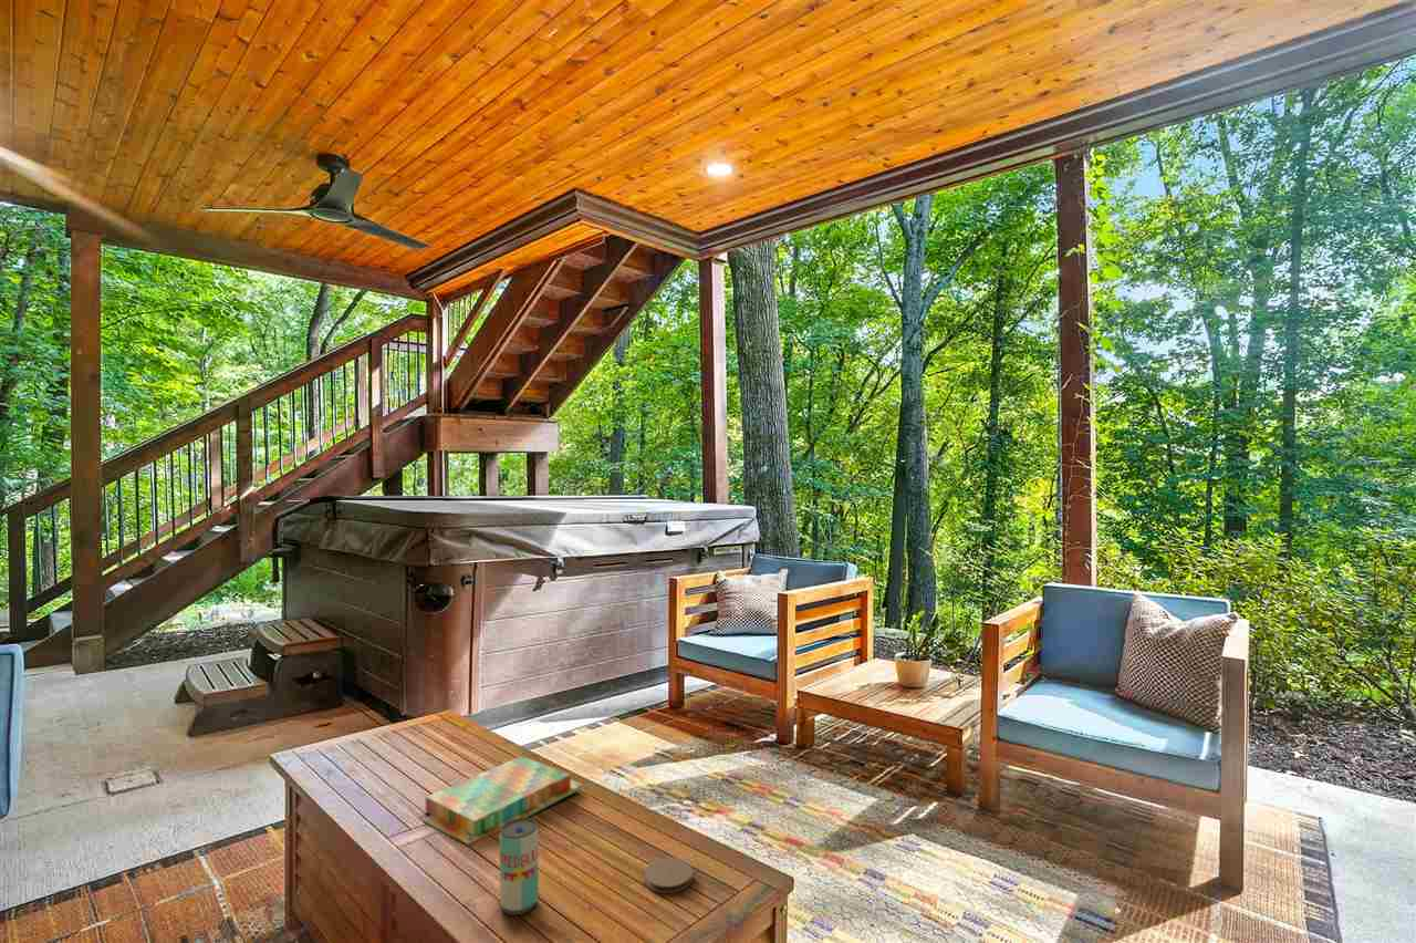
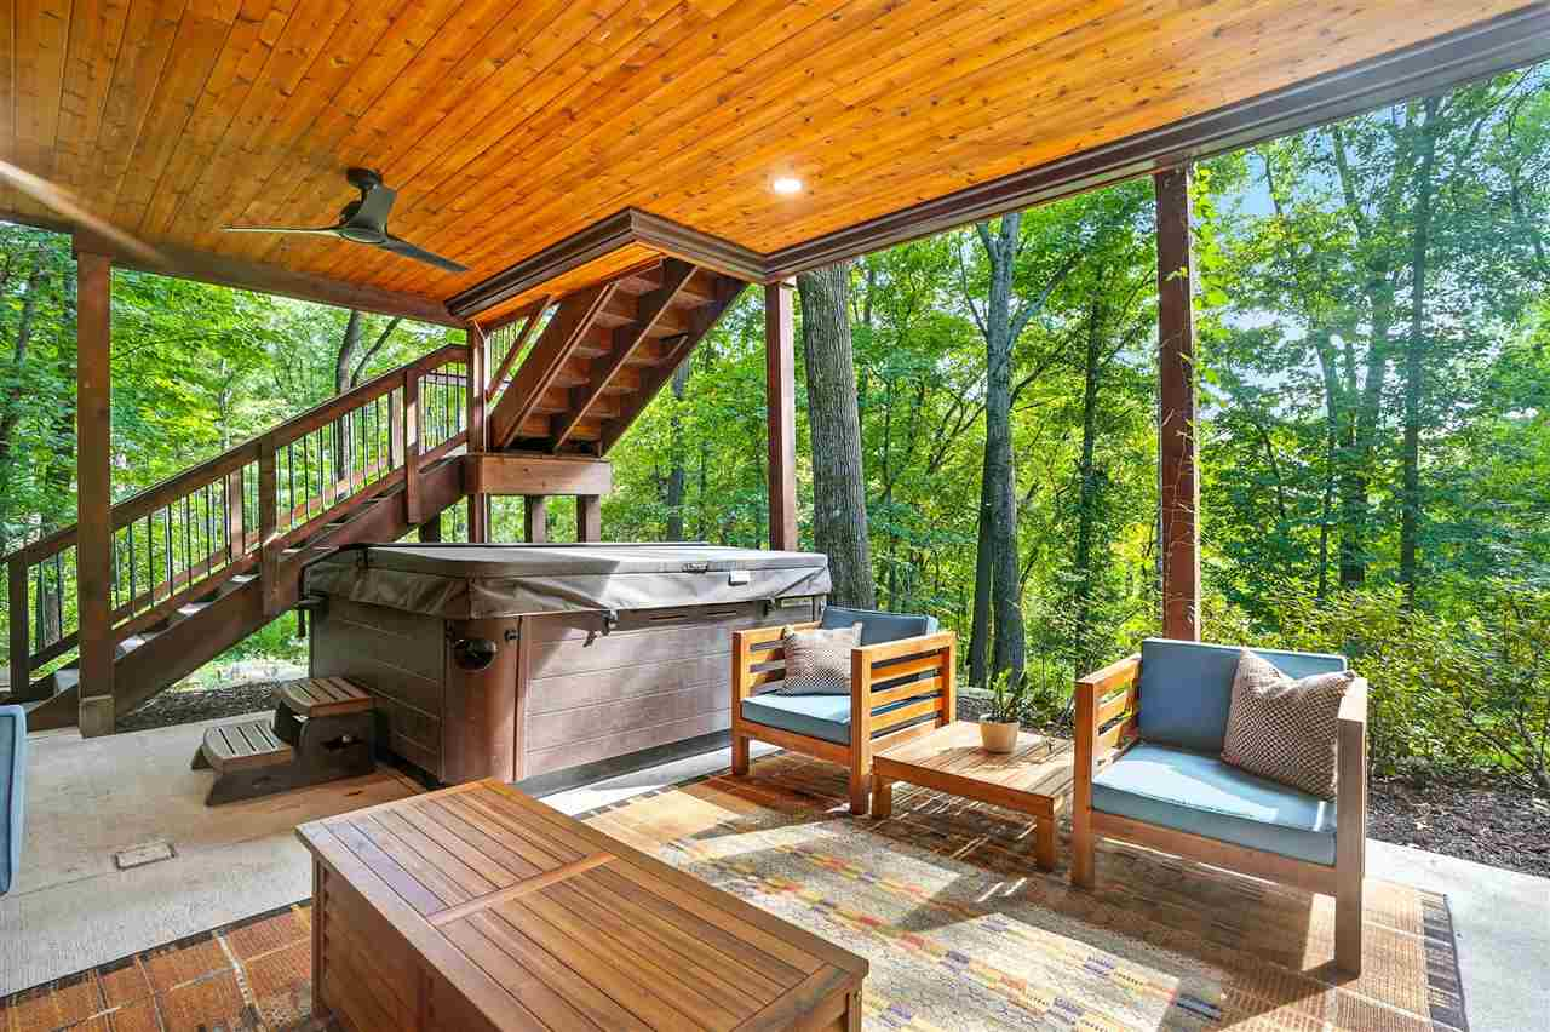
- coaster (668, 874)
- beverage can (519, 864)
- board game (502, 794)
